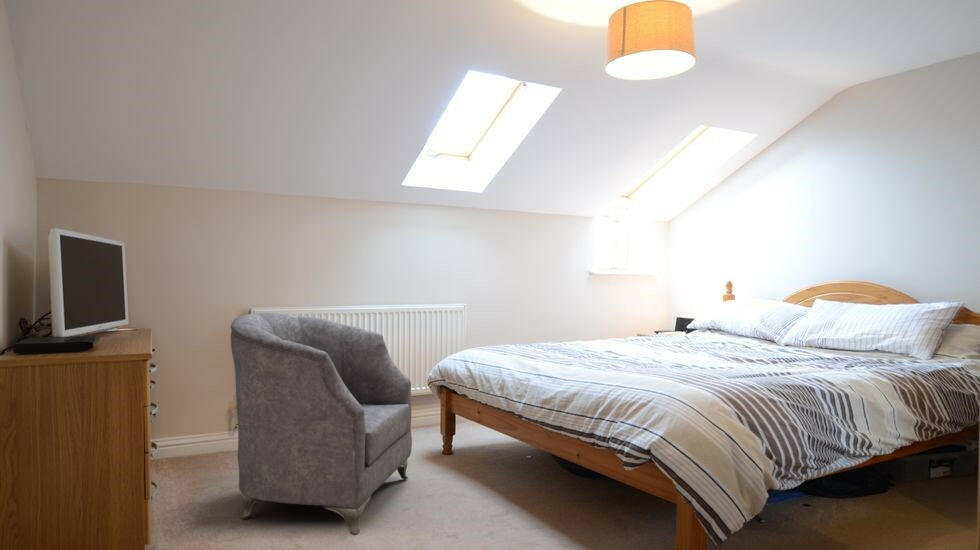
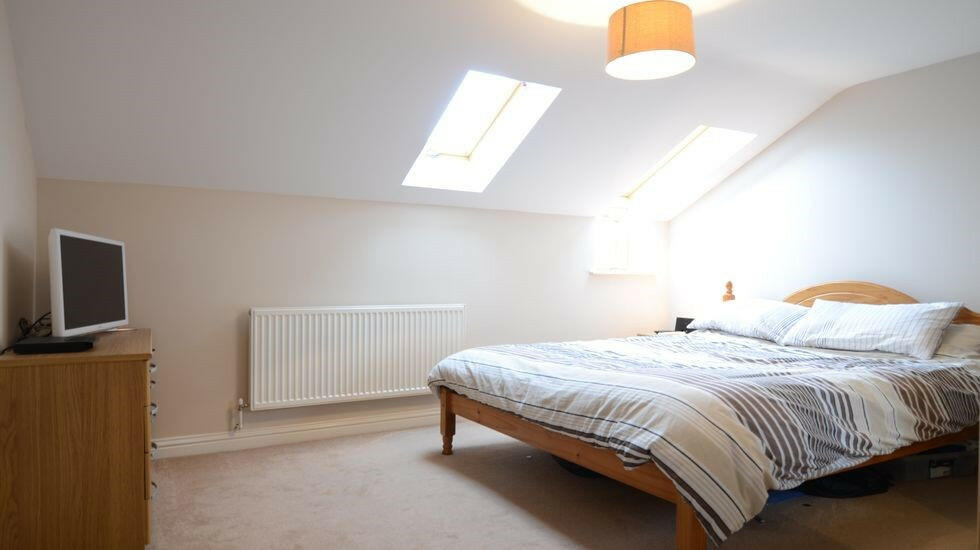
- armchair (319, 407)
